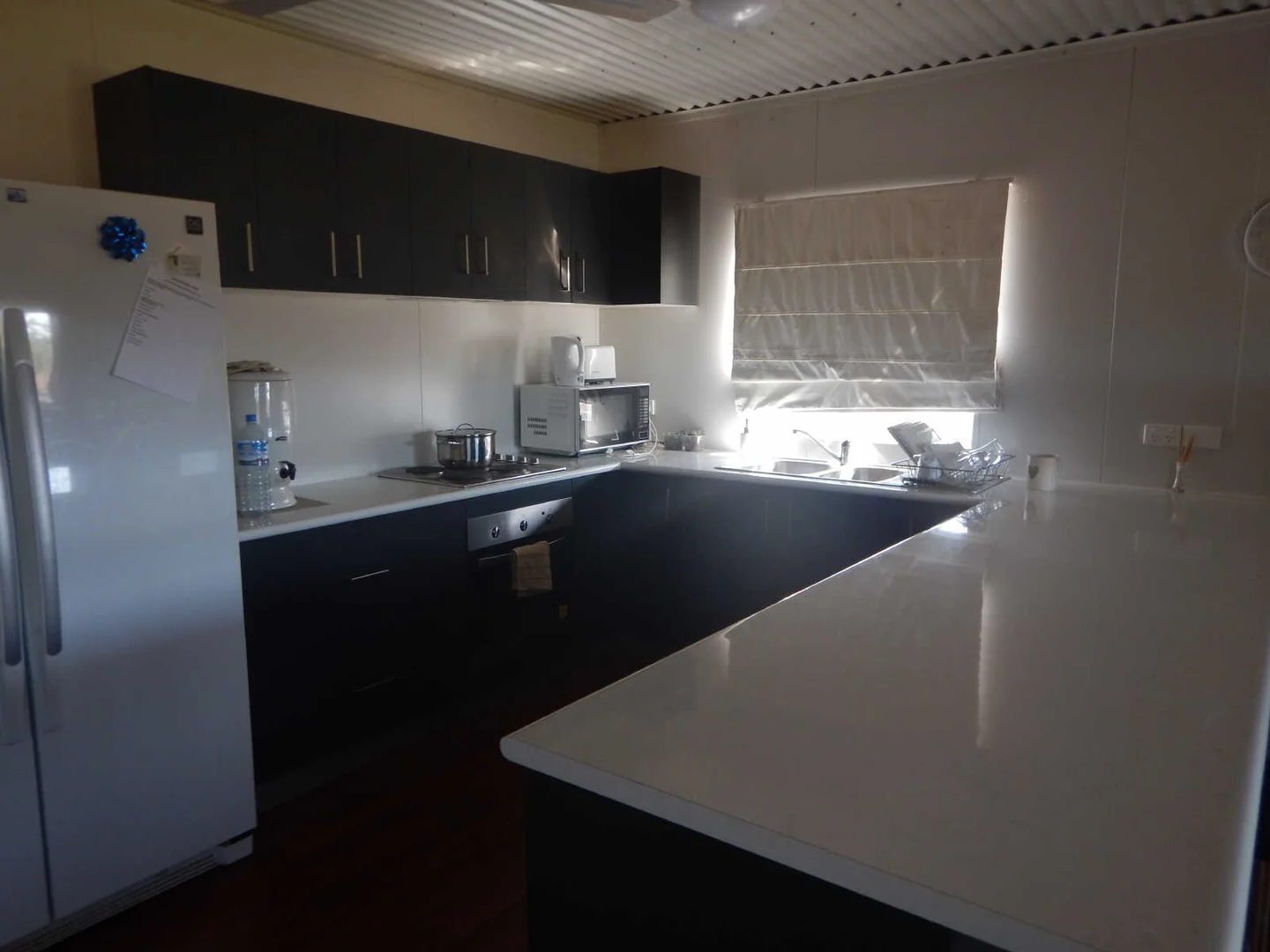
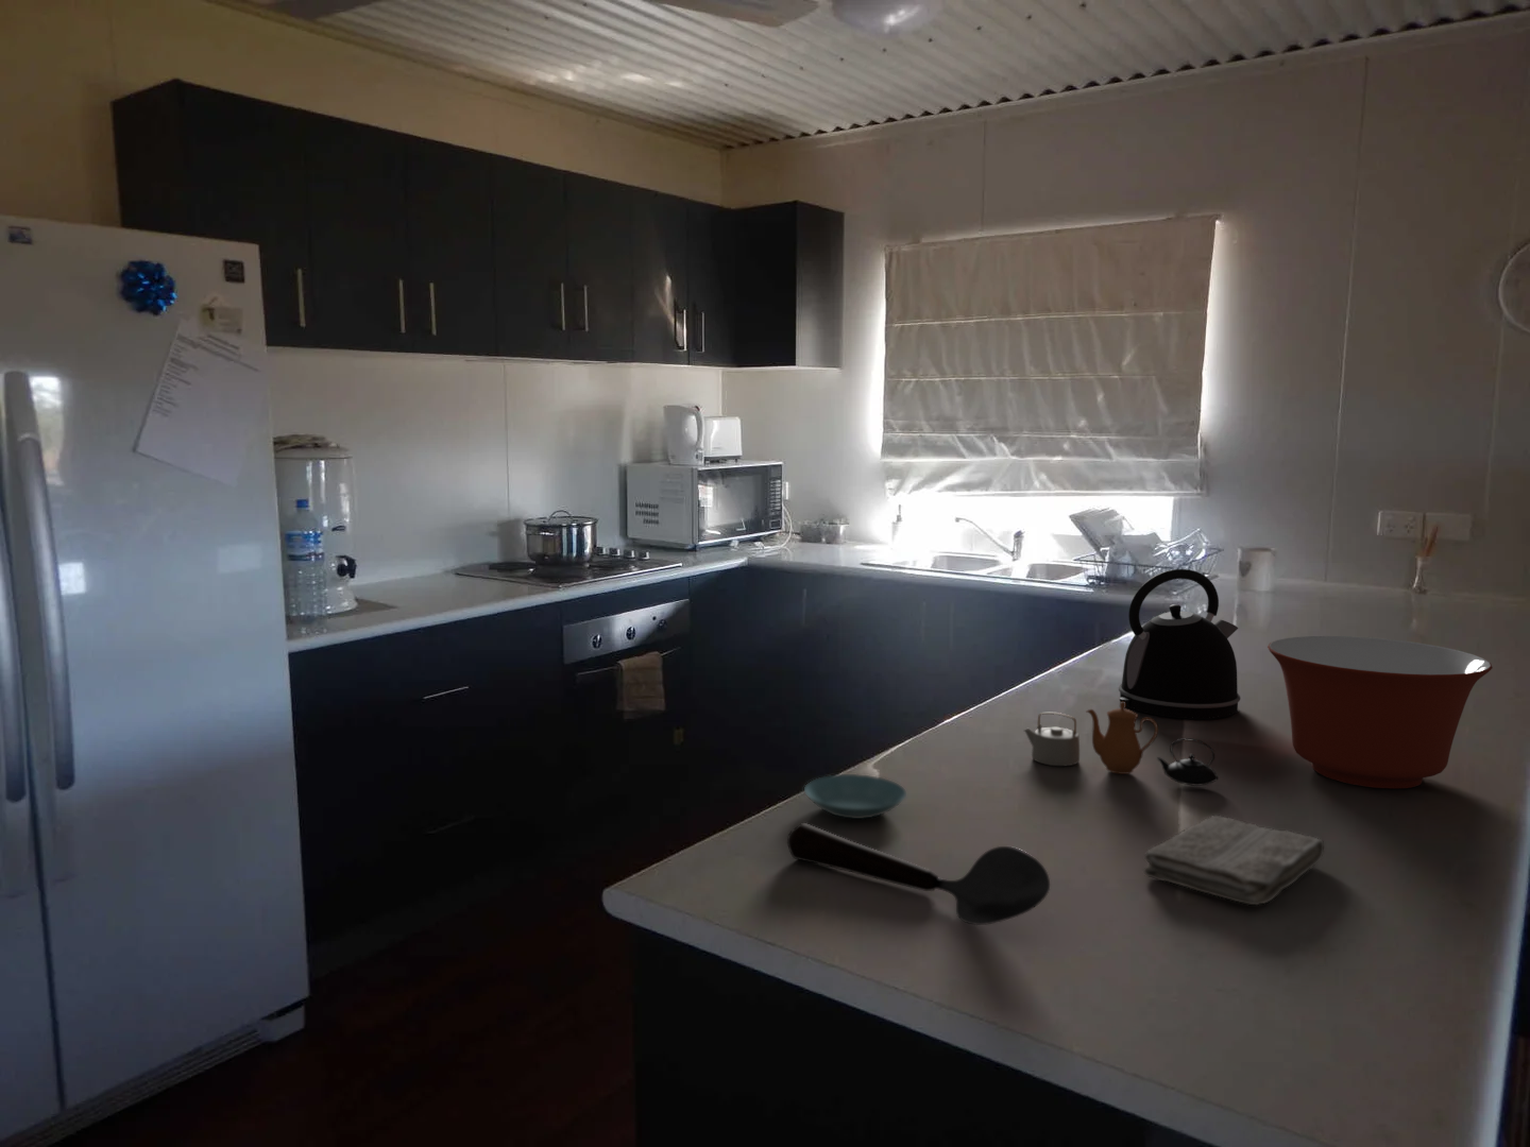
+ kettle (1179, 637)
+ washcloth (1234, 854)
+ saucer (854, 799)
+ mixing bowl (1370, 713)
+ spoon (908, 863)
+ teapot (1117, 735)
